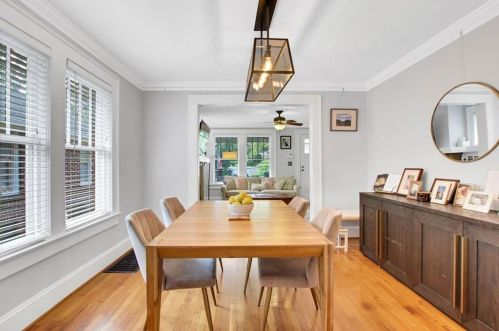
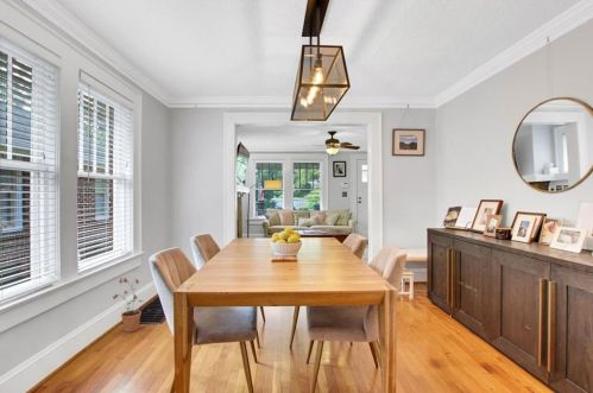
+ potted plant (130, 303)
